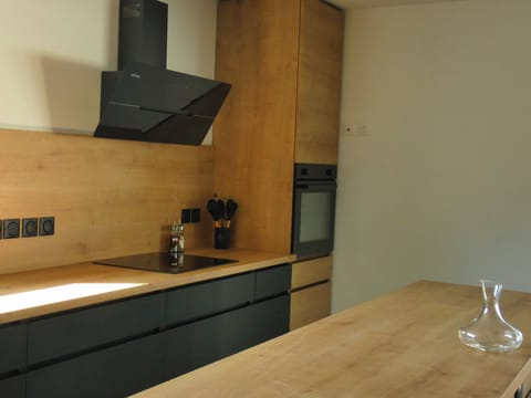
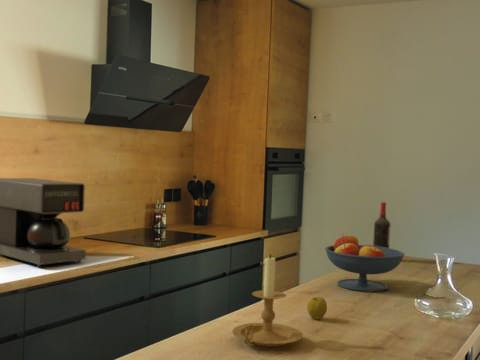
+ apple (317, 307)
+ fruit bowl (363, 262)
+ candle holder (268, 297)
+ wine bottle (382, 231)
+ coffee maker (37, 219)
